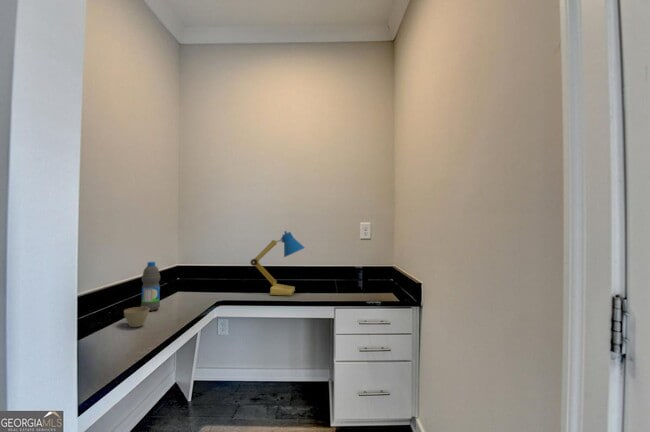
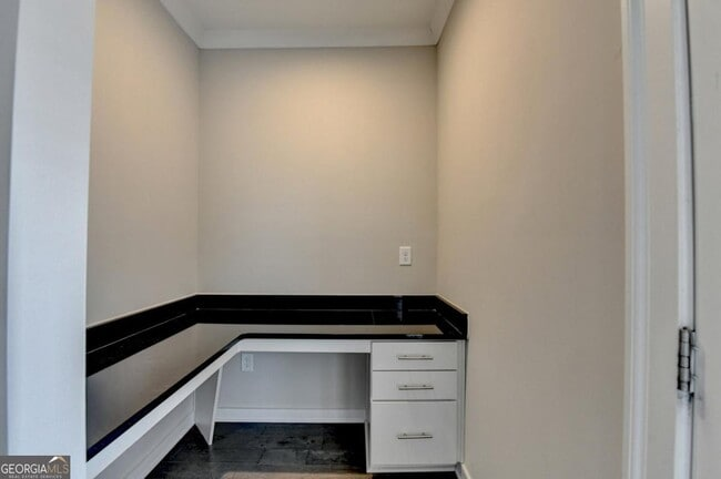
- flower pot (136, 317)
- desk lamp (284, 256)
- water bottle (150, 285)
